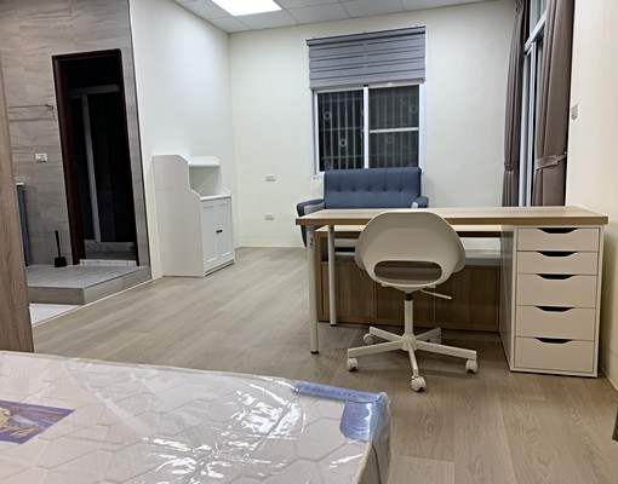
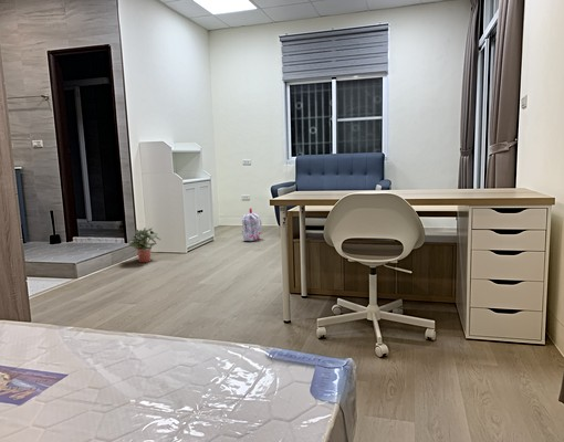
+ potted plant (144, 244)
+ backpack (251, 223)
